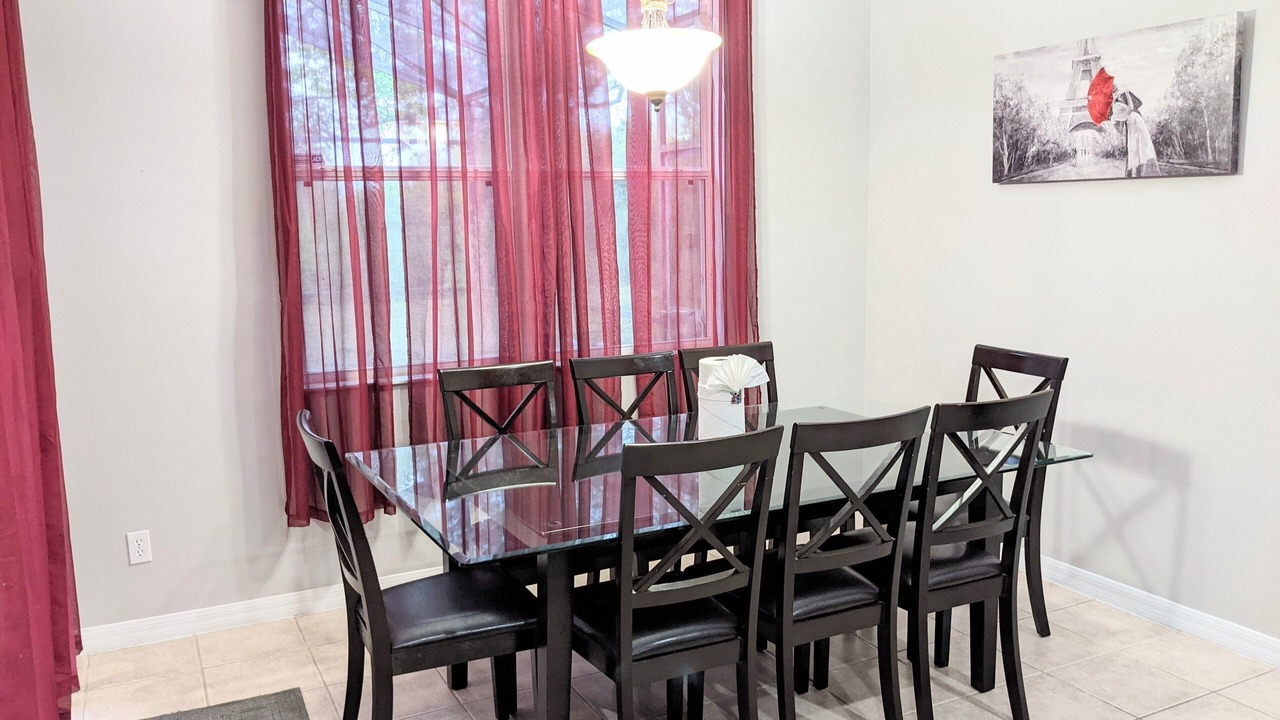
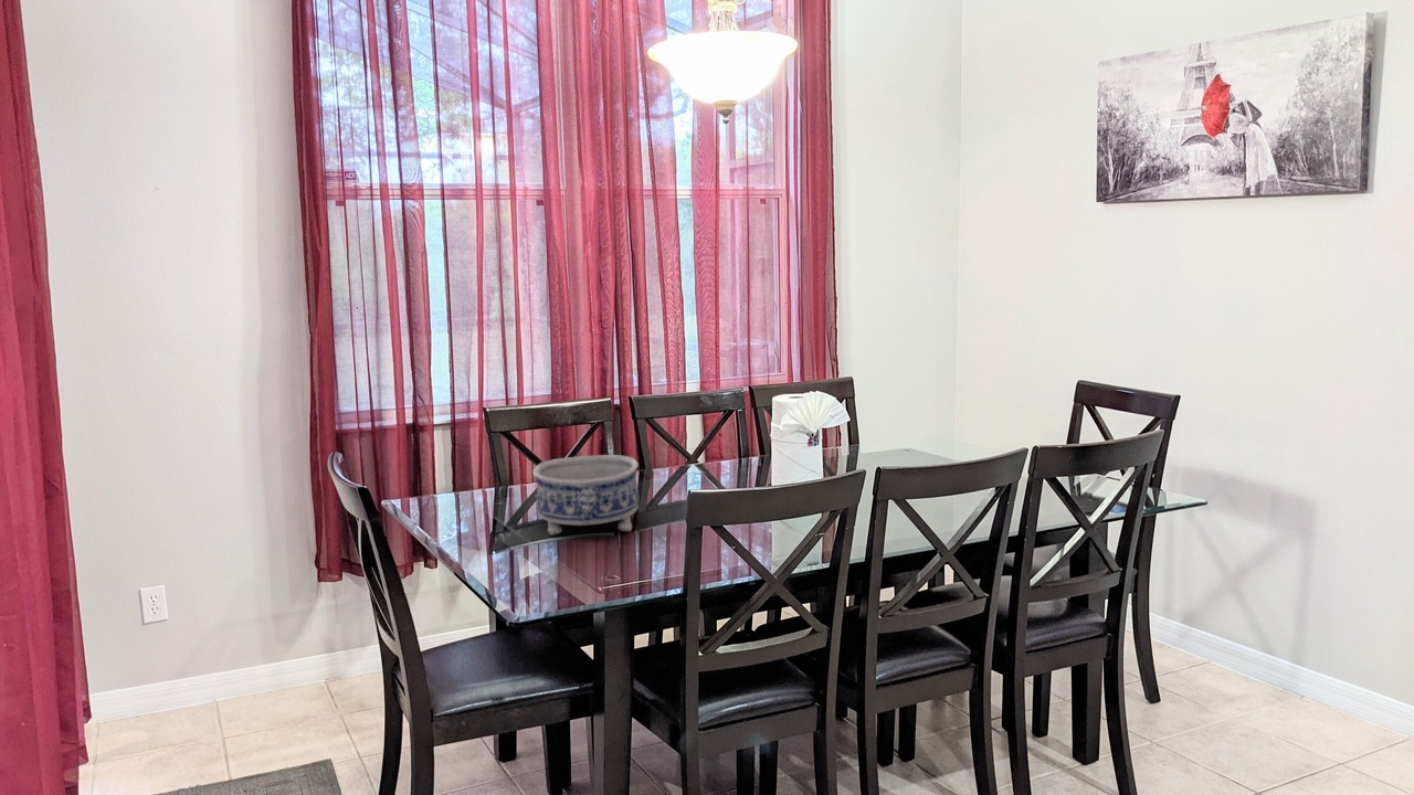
+ decorative bowl (587, 494)
